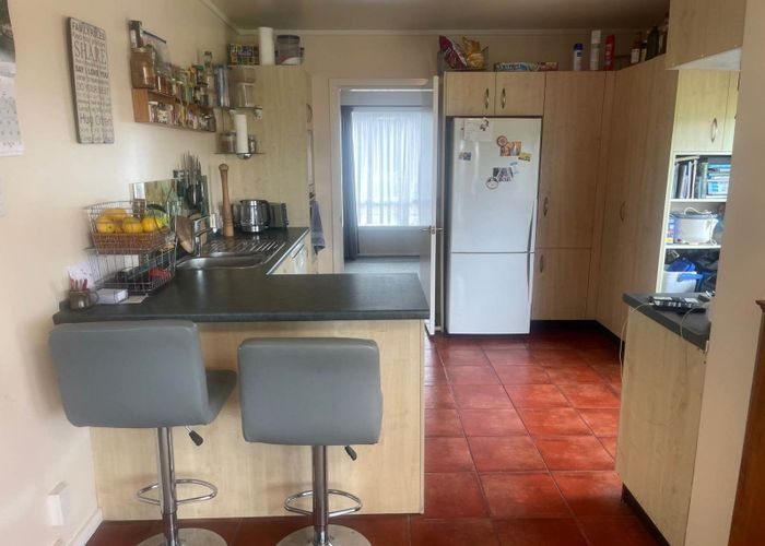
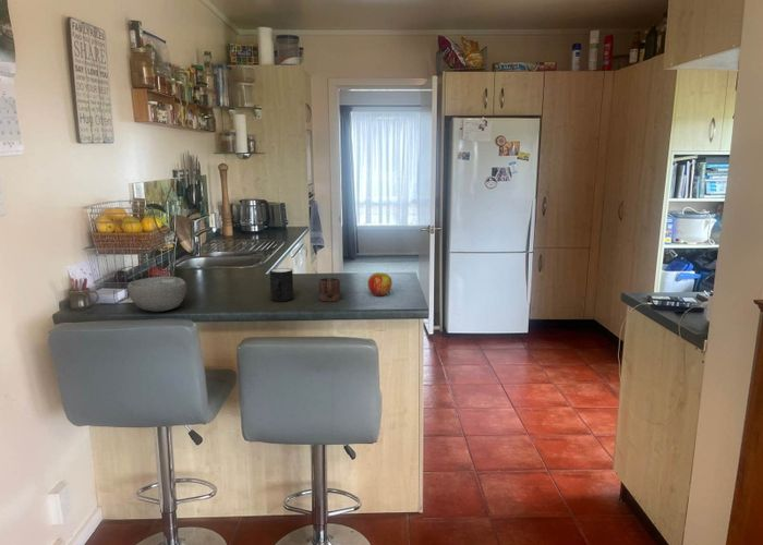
+ bowl (158, 294)
+ mug (329, 288)
+ mug (280, 286)
+ apple (379, 283)
